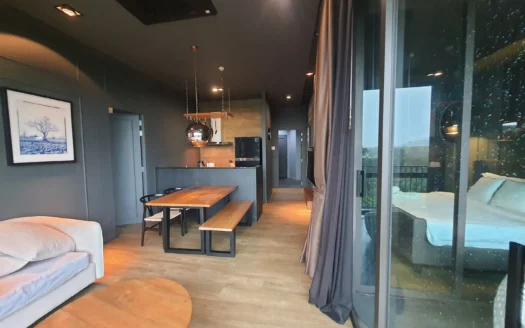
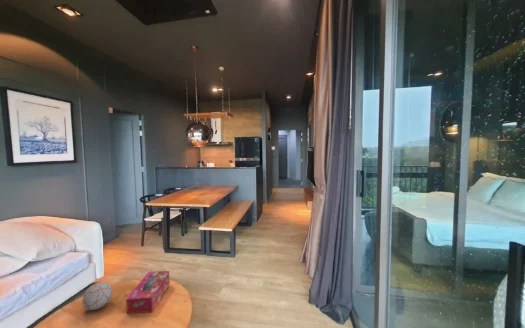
+ tissue box (150, 290)
+ decorative ball (97, 295)
